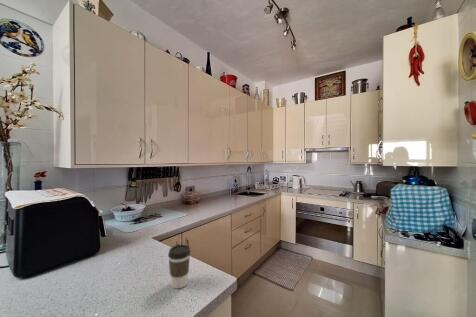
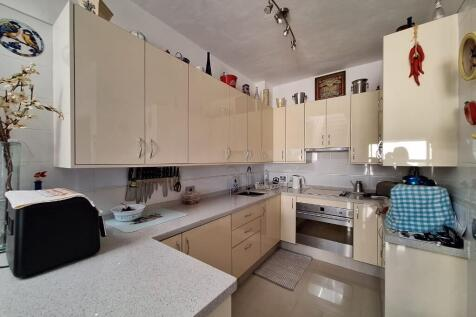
- coffee cup (179, 266)
